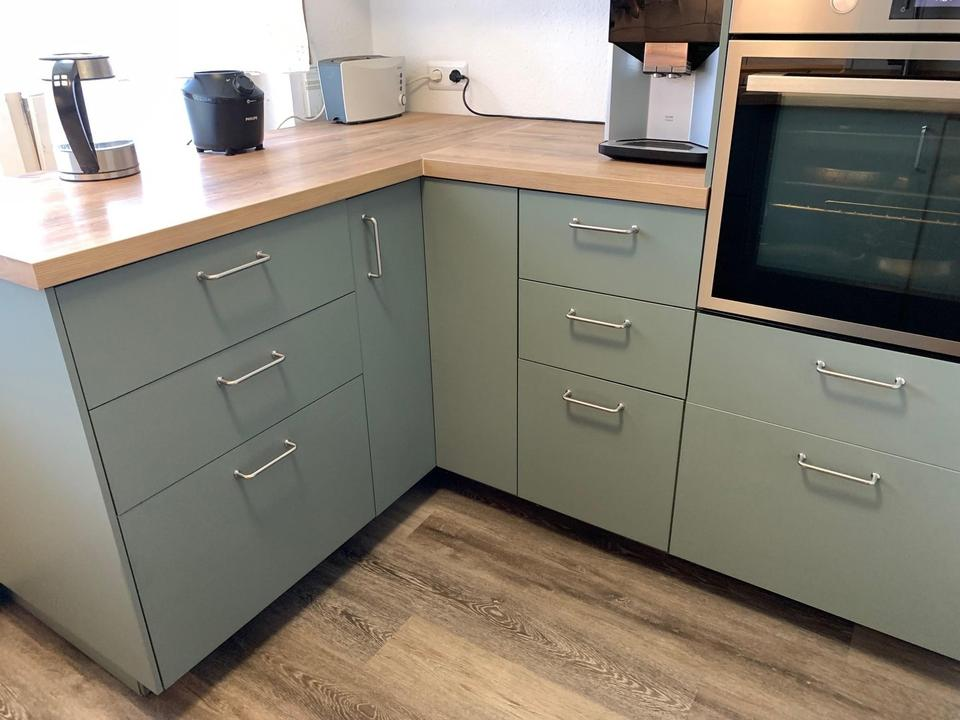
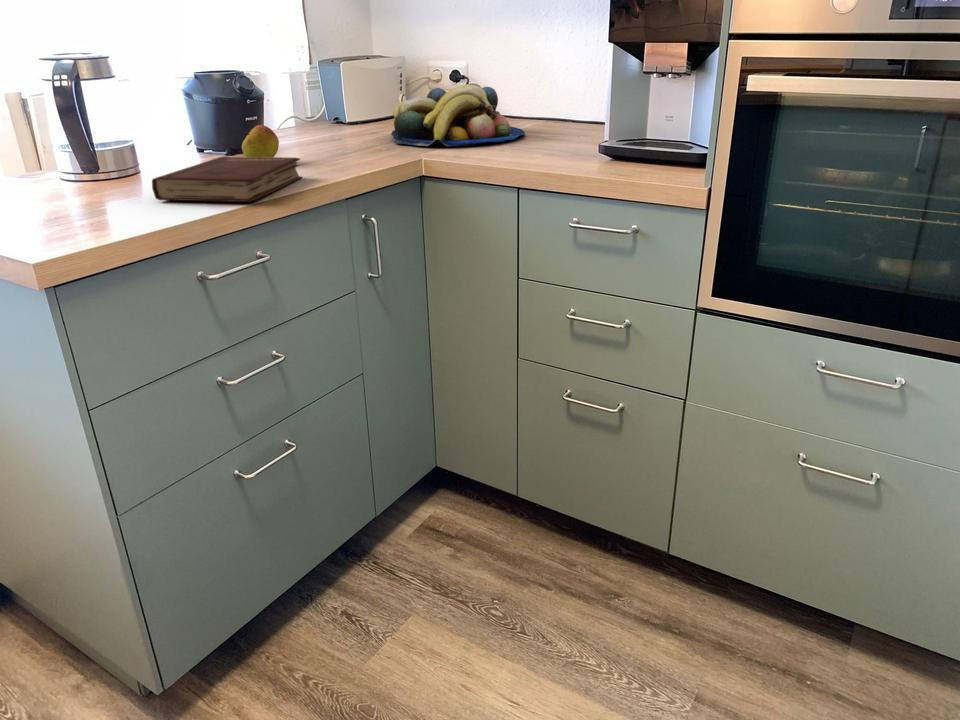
+ hardback book (231, 177)
+ fruit bowl (457, 110)
+ apple (260, 144)
